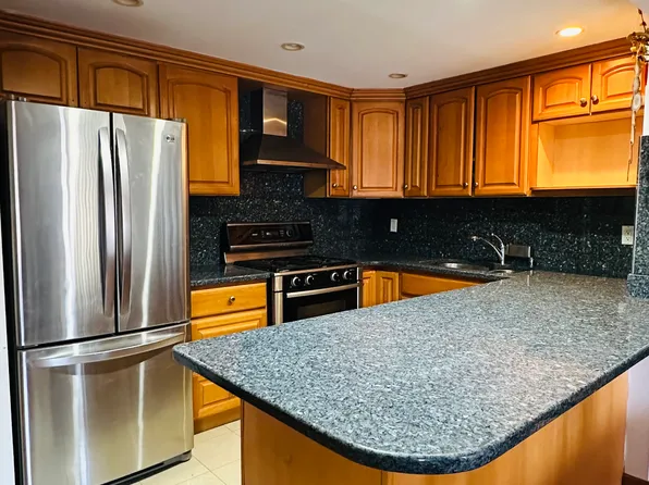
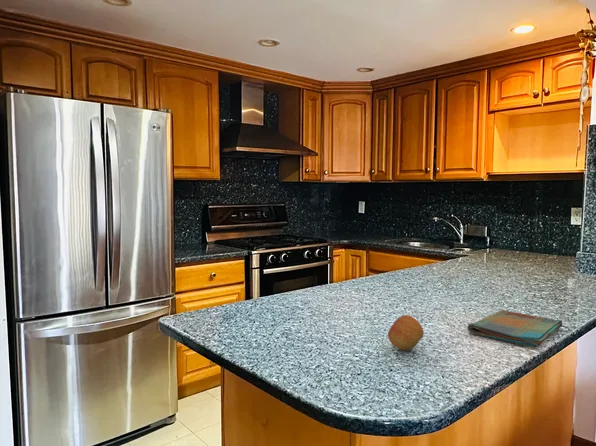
+ dish towel (515, 325)
+ fruit (405, 332)
